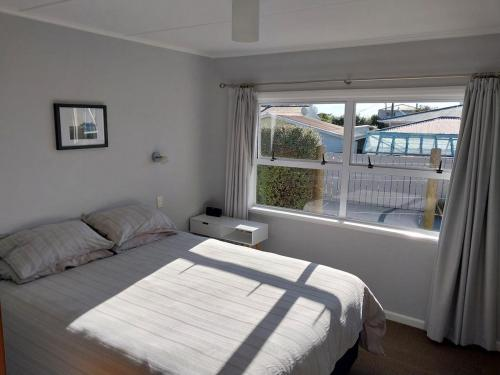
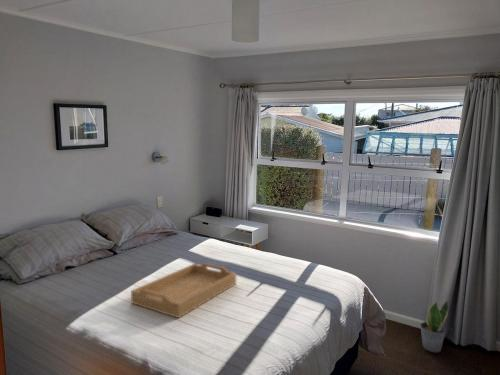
+ serving tray (187, 285)
+ potted plant (433, 322)
